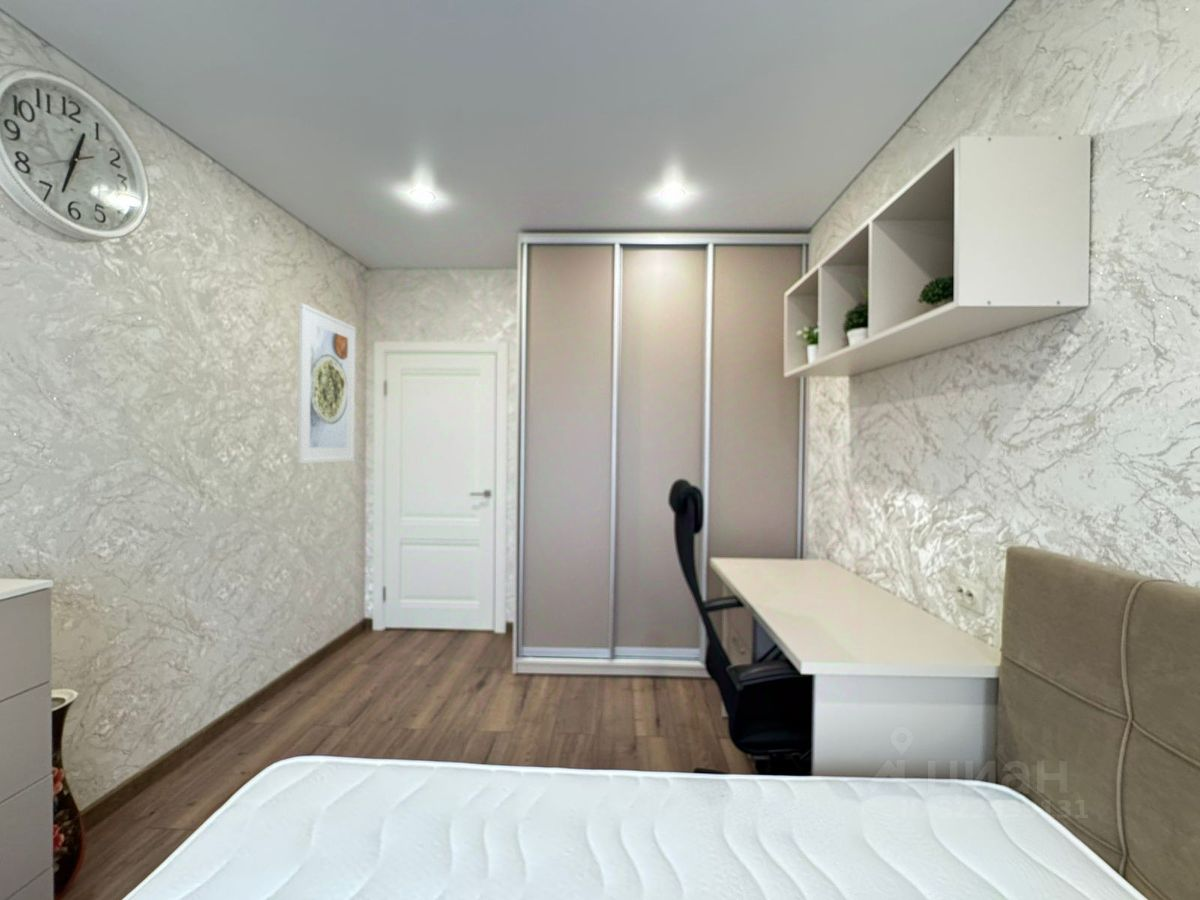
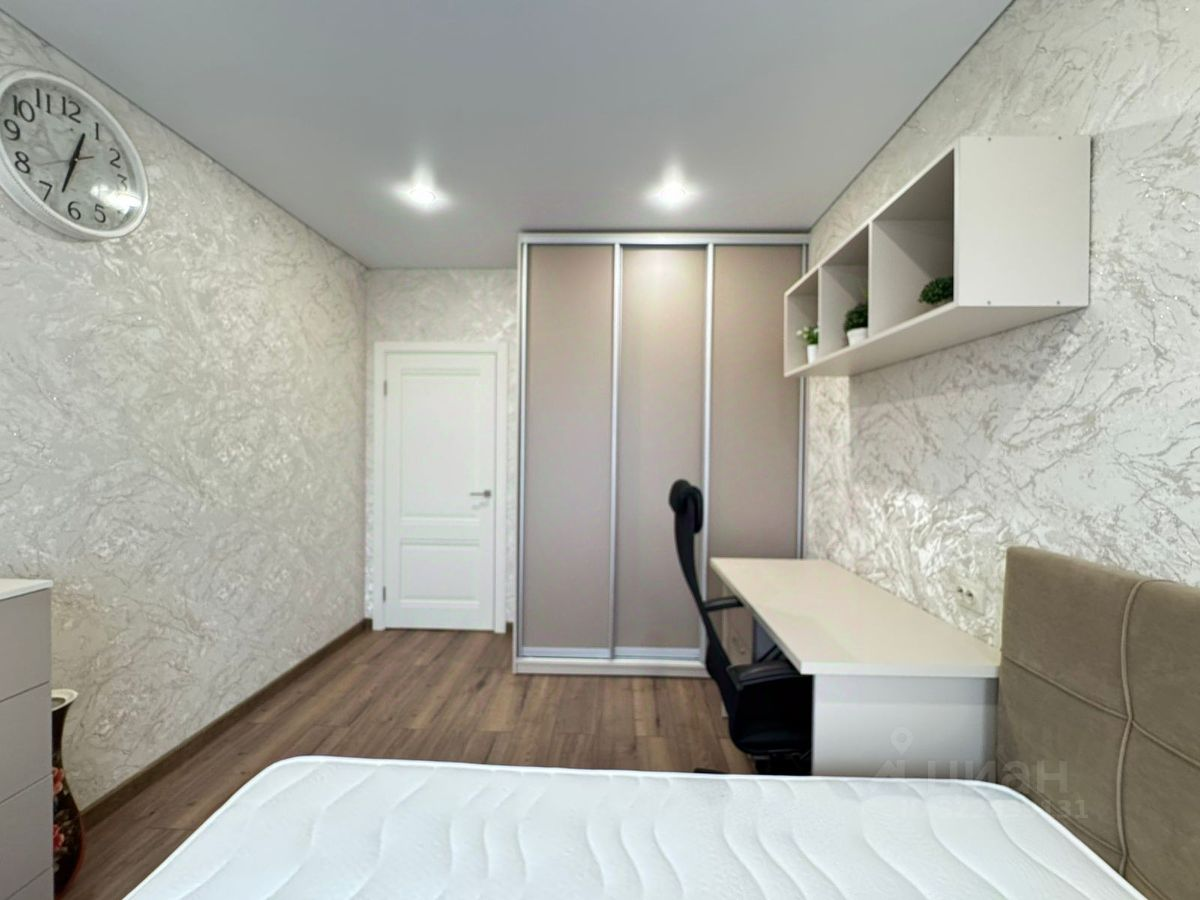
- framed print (329, 389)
